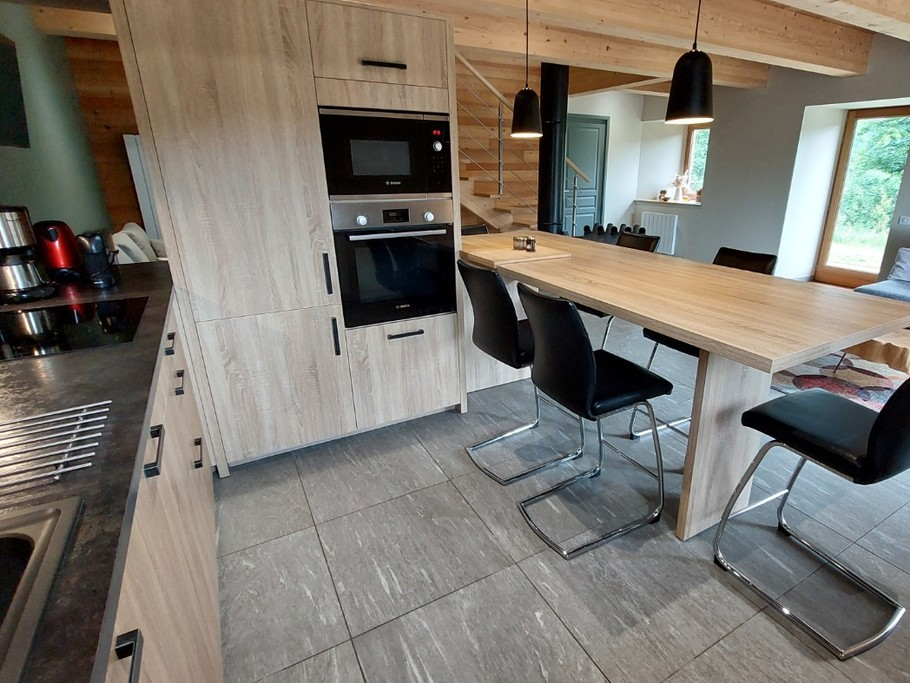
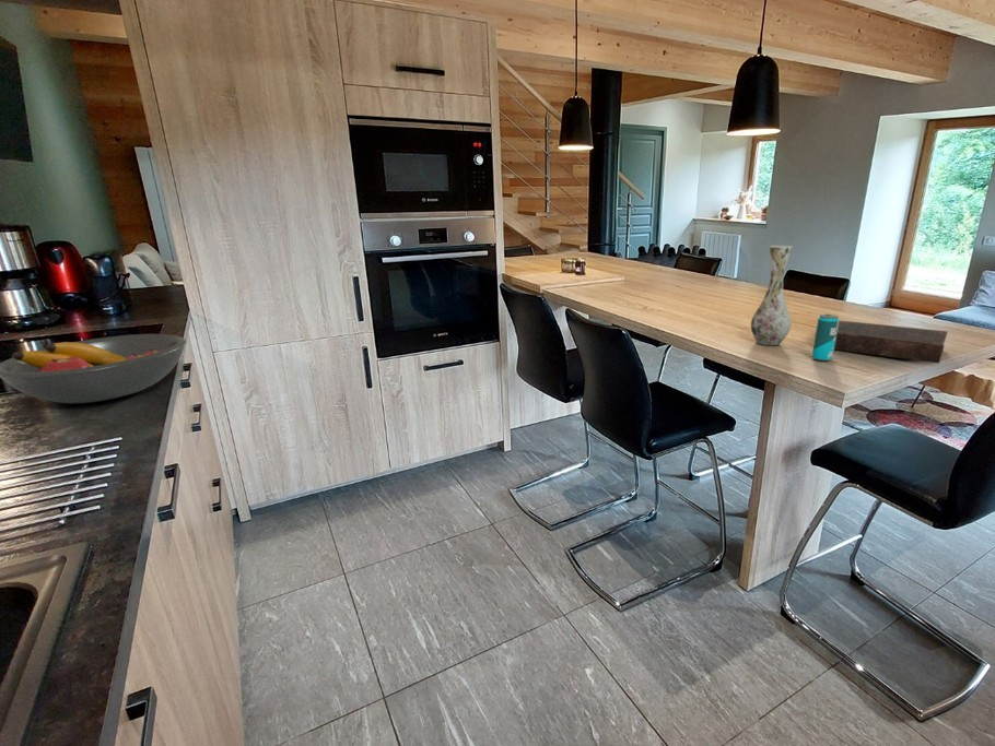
+ beverage can (824, 336)
+ vase (774, 295)
+ fruit bowl (101, 366)
+ book (879, 339)
